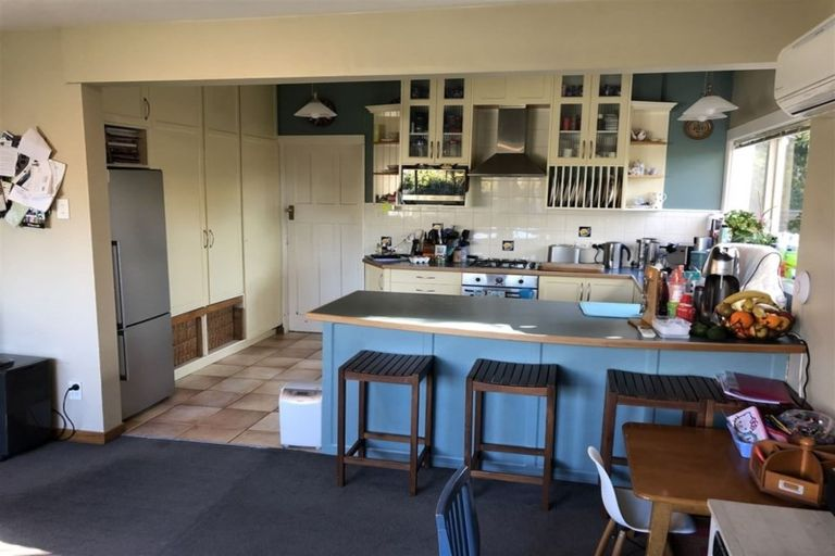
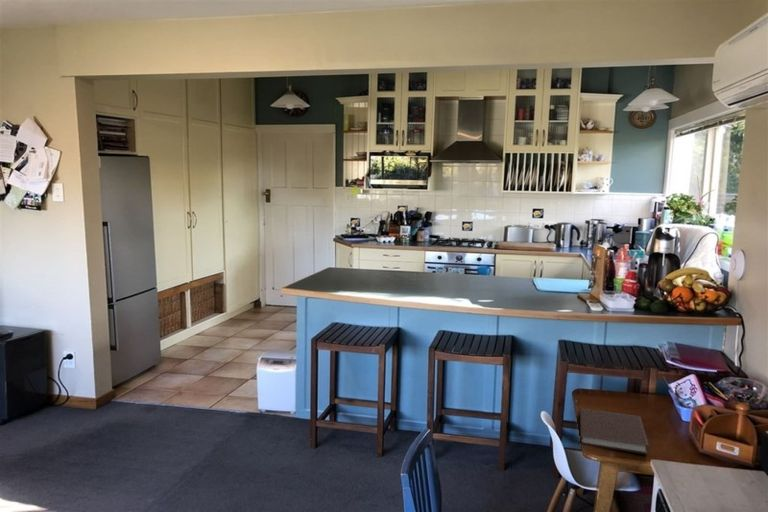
+ notebook (611, 429)
